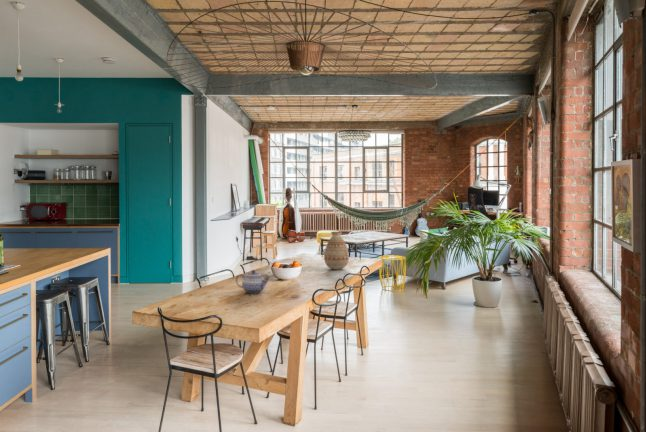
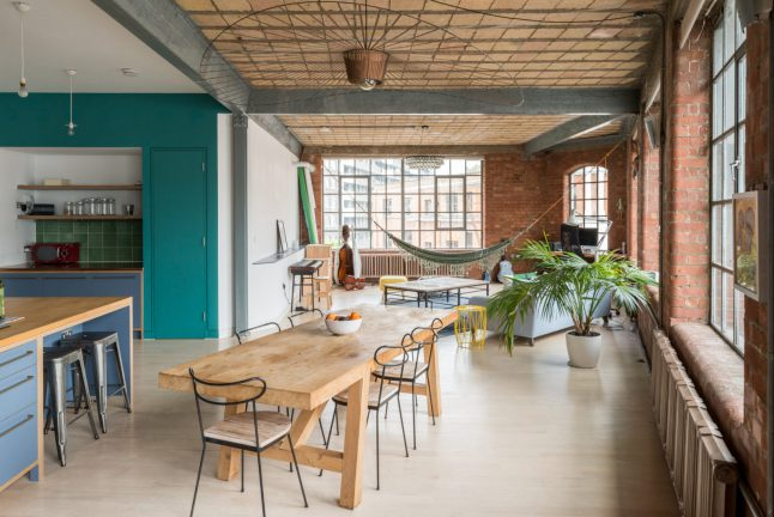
- teapot (253, 281)
- vase (336, 250)
